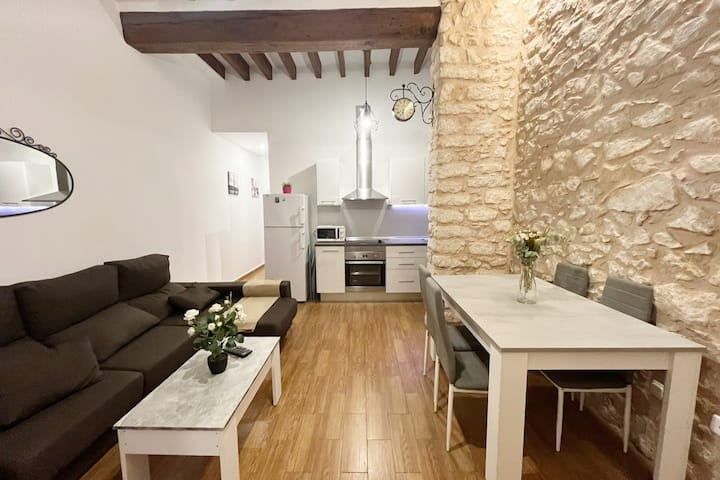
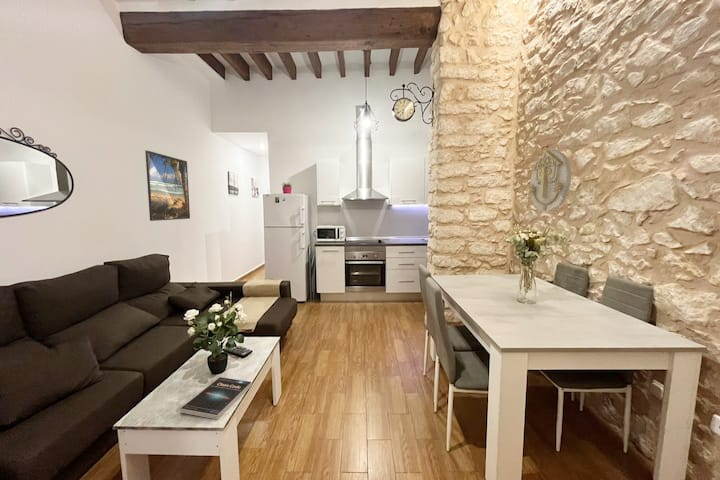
+ wall decoration (546, 181)
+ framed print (170, 188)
+ book (218, 396)
